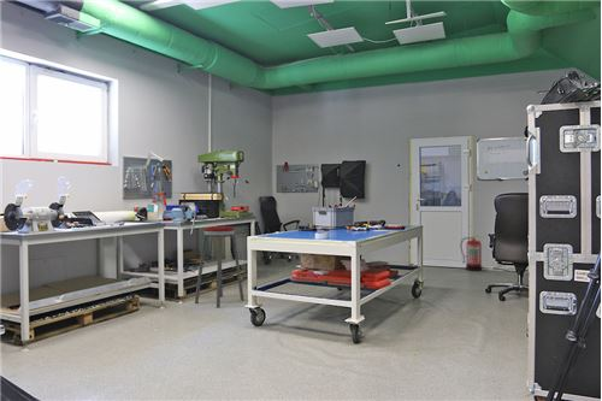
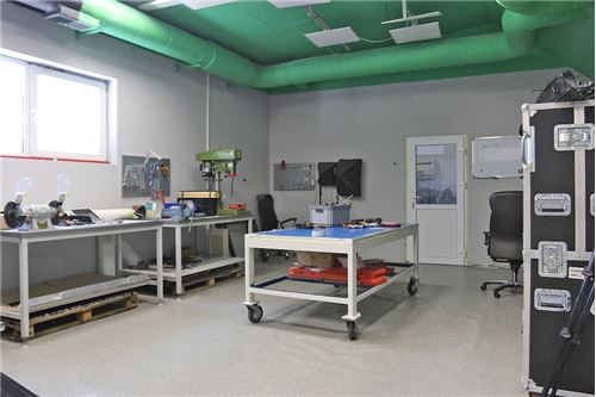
- fire extinguisher (473, 252)
- music stool (219, 264)
